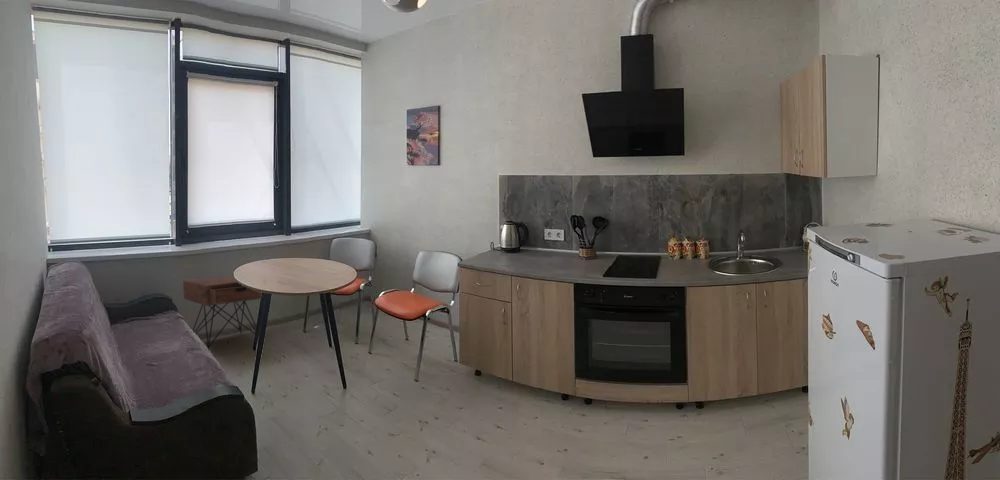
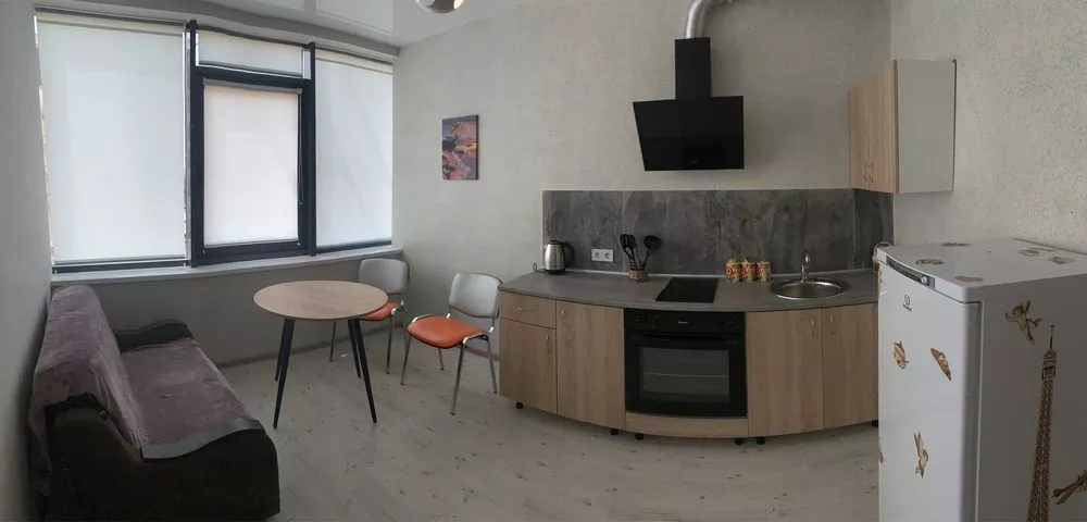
- nightstand (226, 313)
